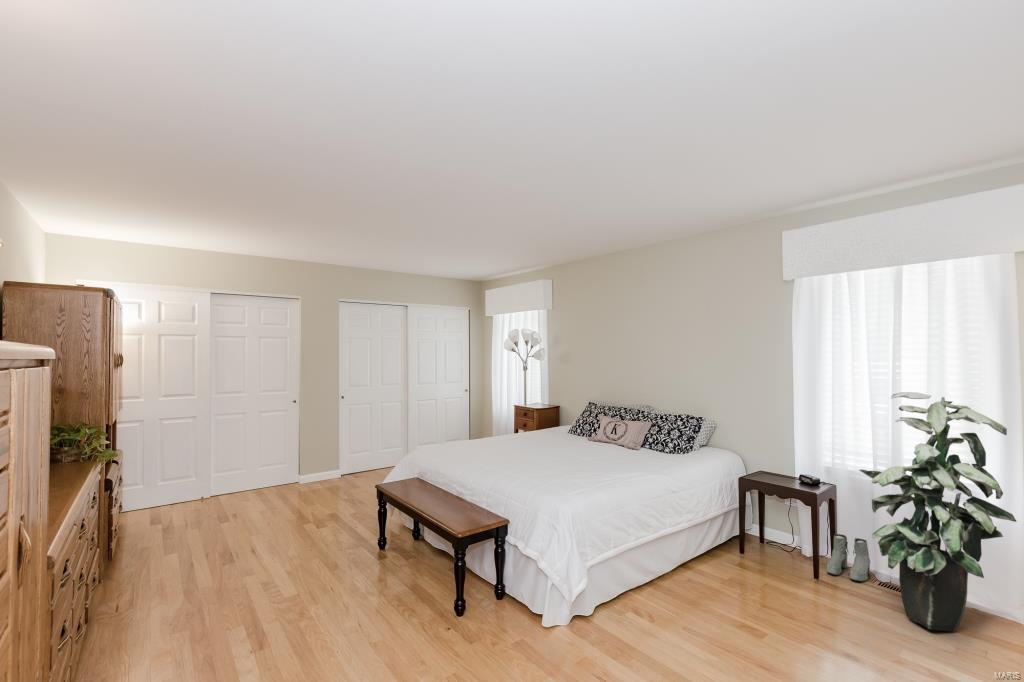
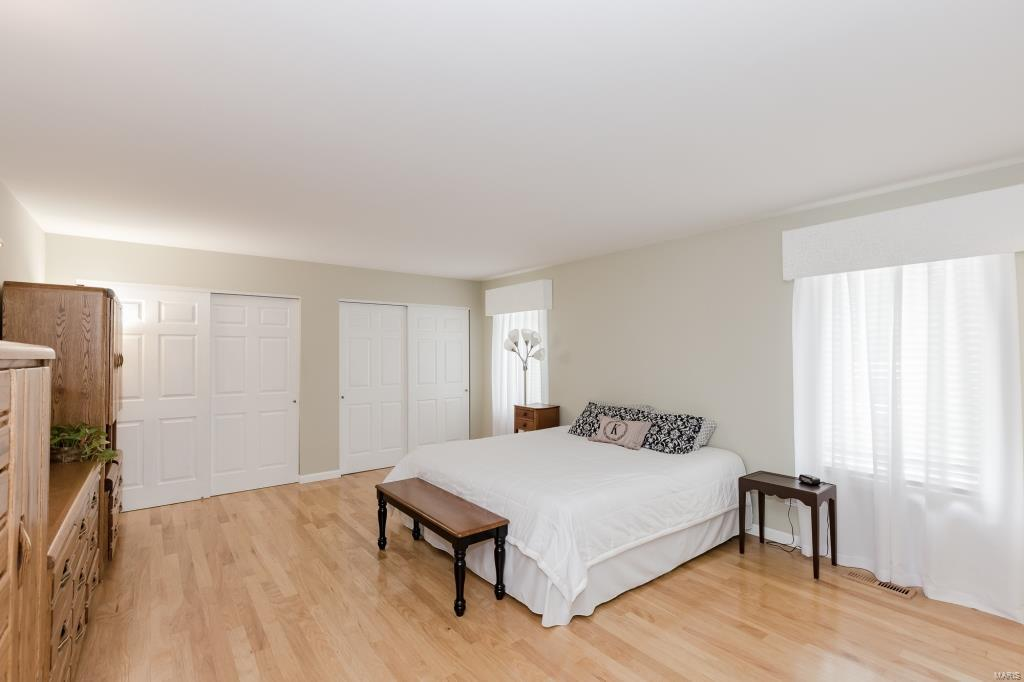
- indoor plant (929, 505)
- boots (846, 556)
